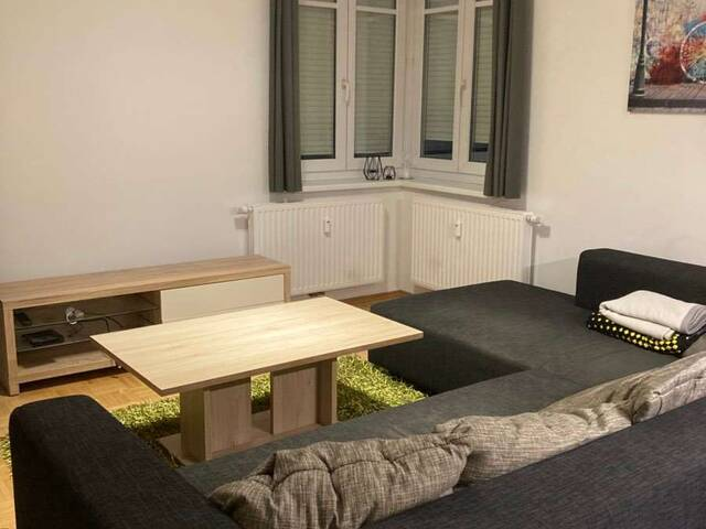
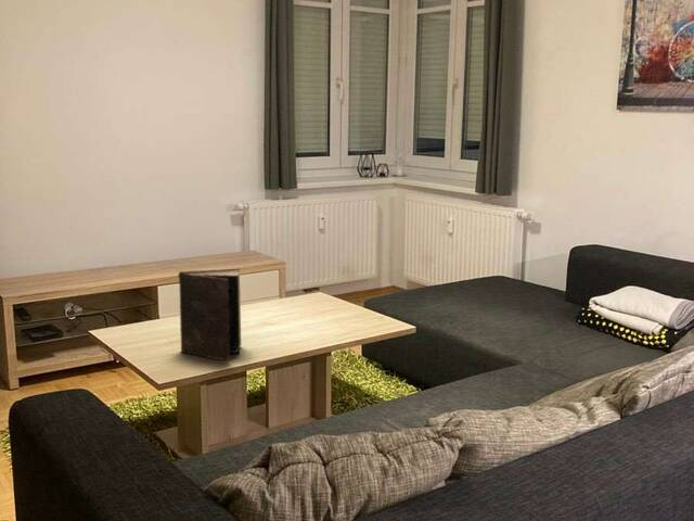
+ book (209, 312)
